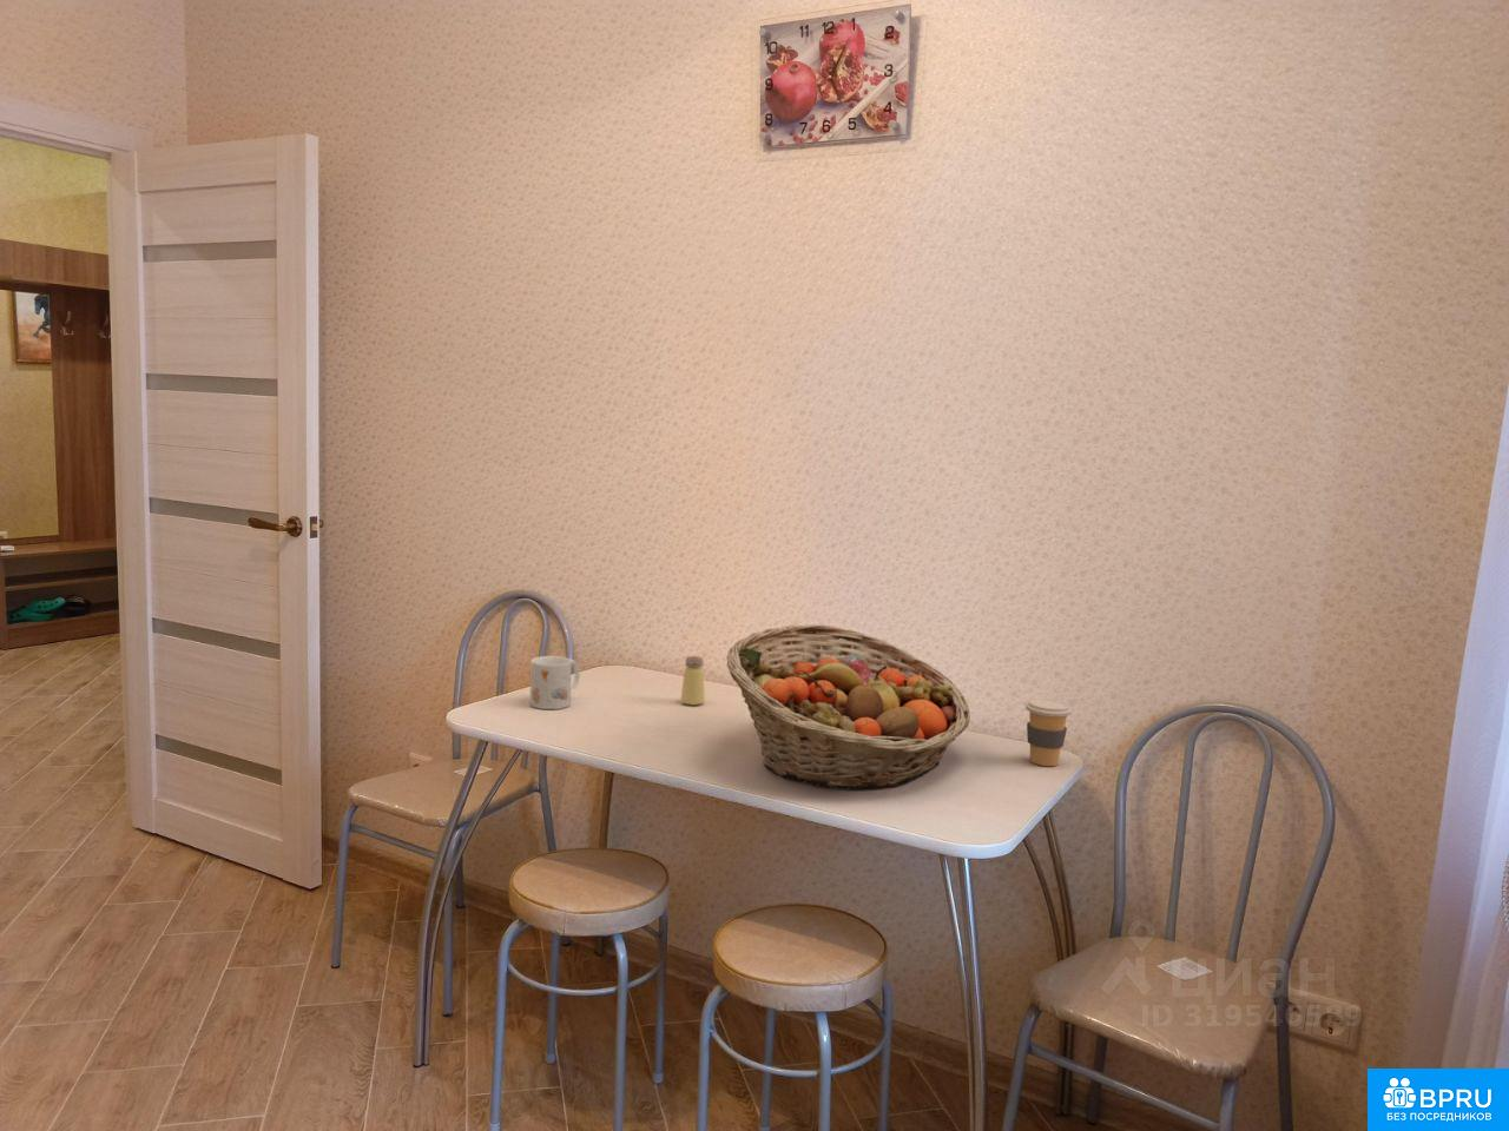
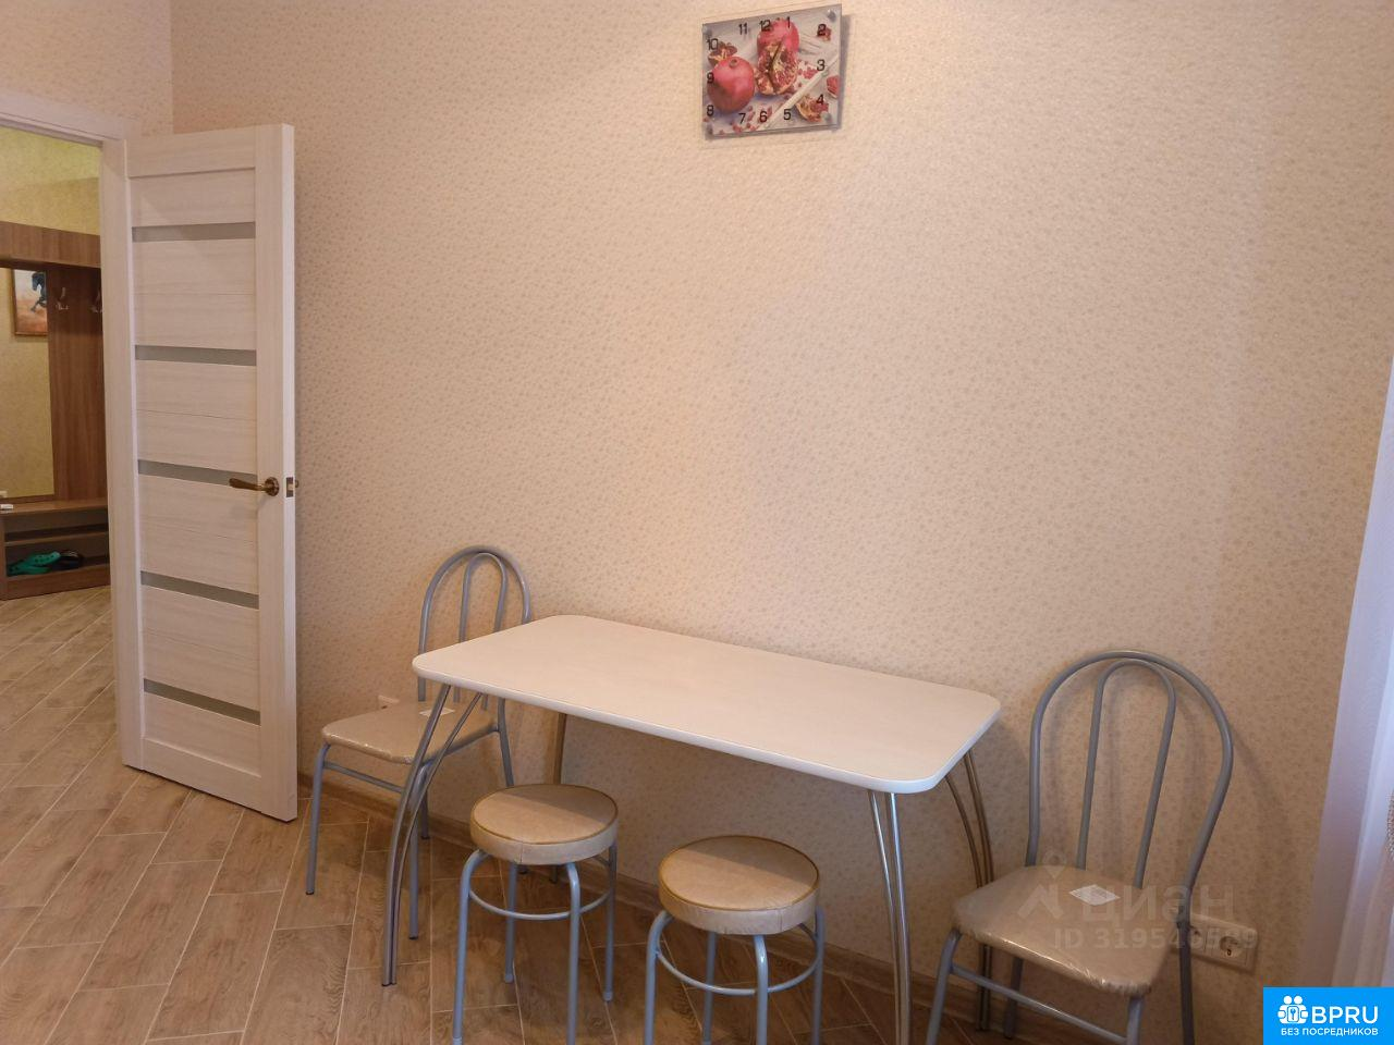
- coffee cup (1046, 733)
- saltshaker (693, 680)
- fruit basket (847, 702)
- mug (556, 680)
